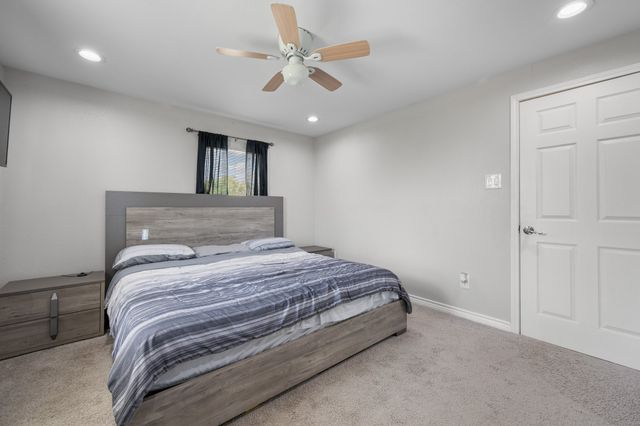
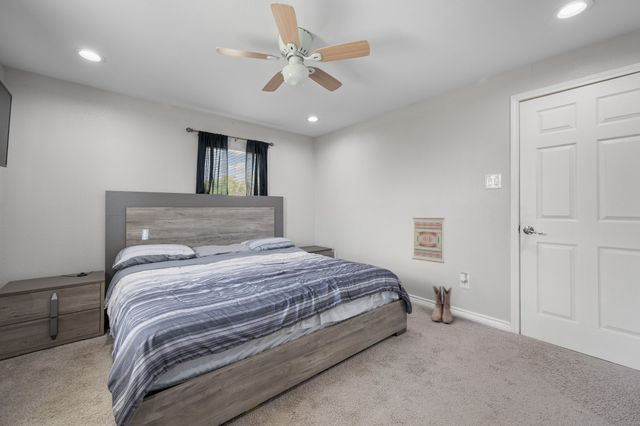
+ boots (441, 302)
+ wall art (427, 239)
